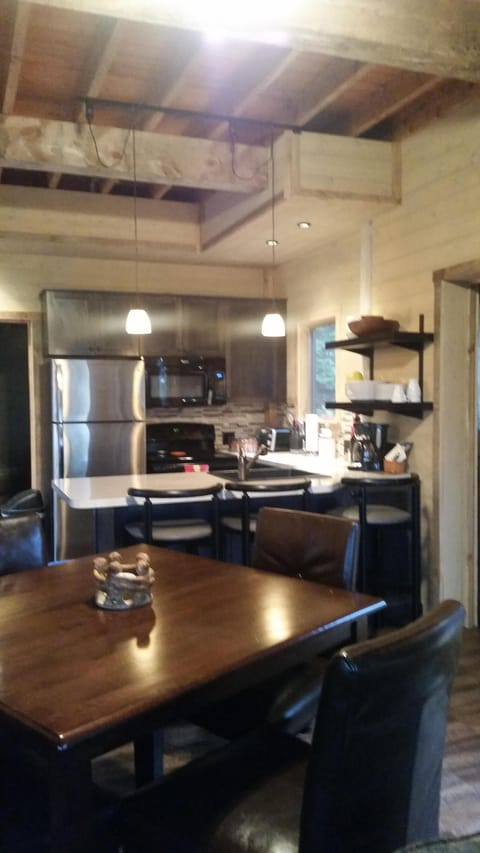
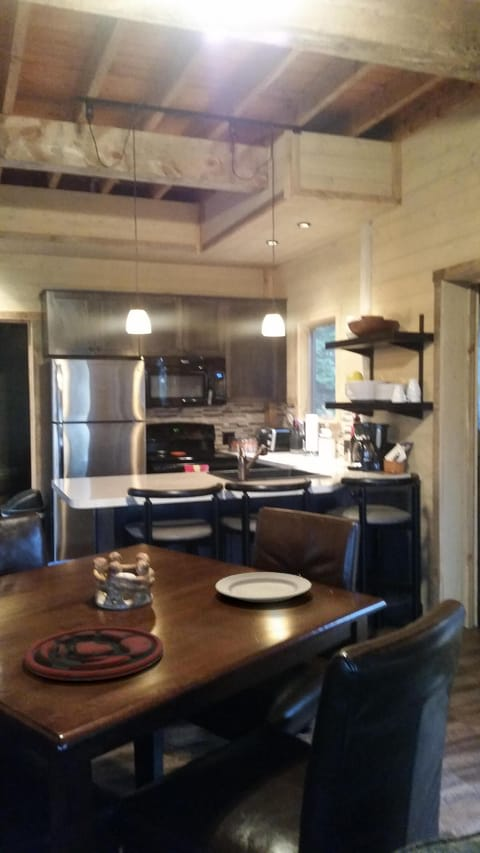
+ chinaware (263, 588)
+ plate (95, 650)
